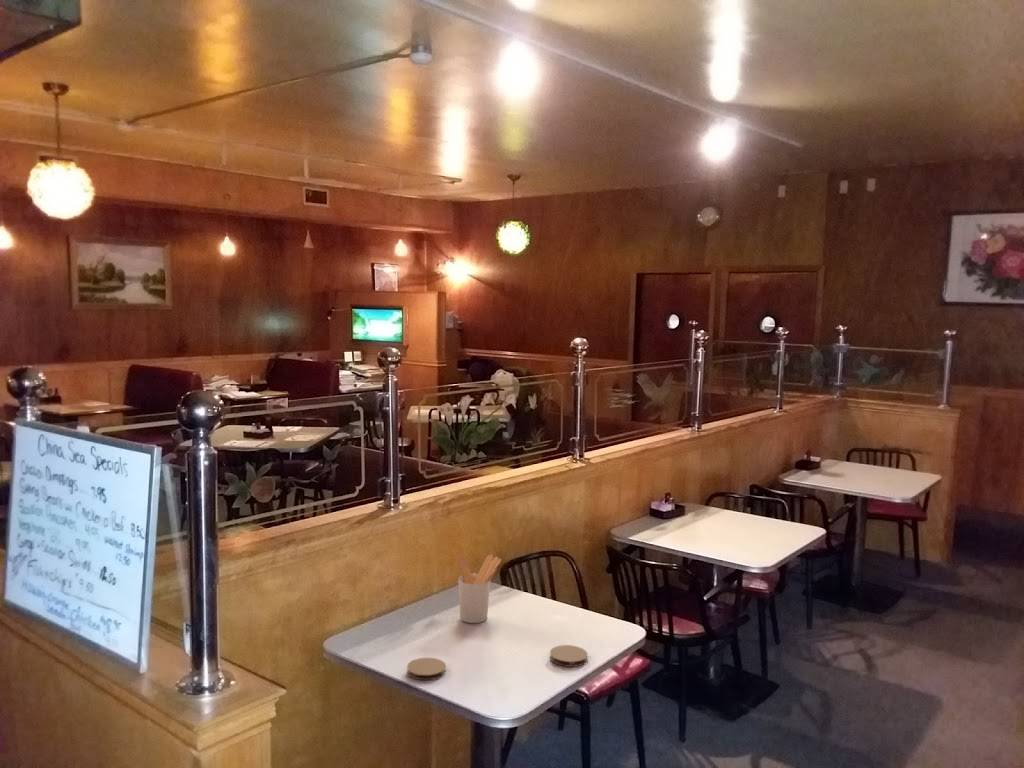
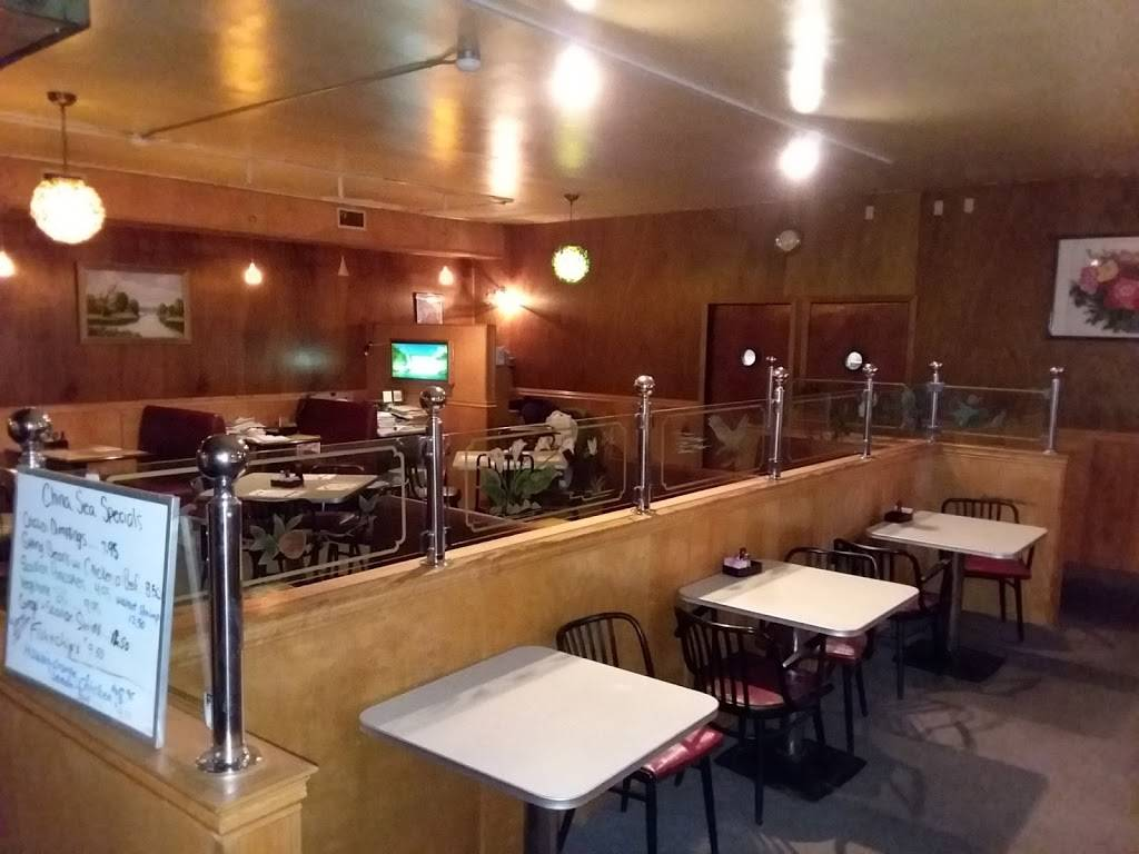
- coaster (568, 655)
- coaster (426, 668)
- utensil holder (480, 586)
